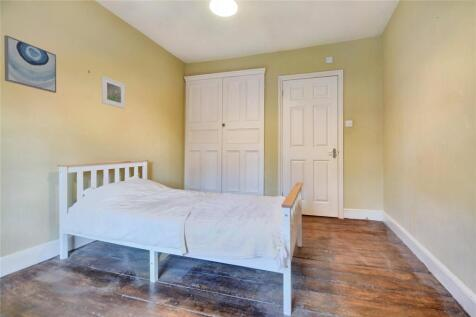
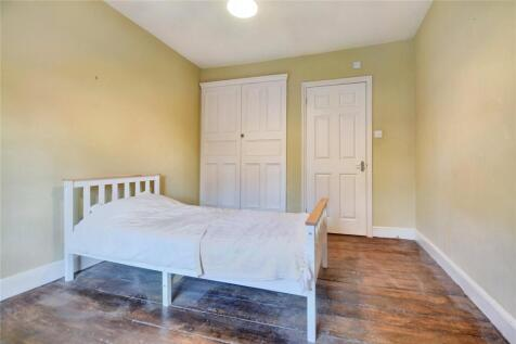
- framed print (113, 93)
- wall art (32, 66)
